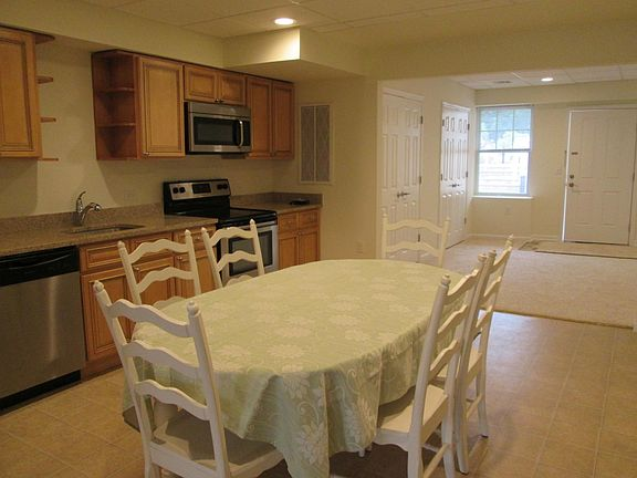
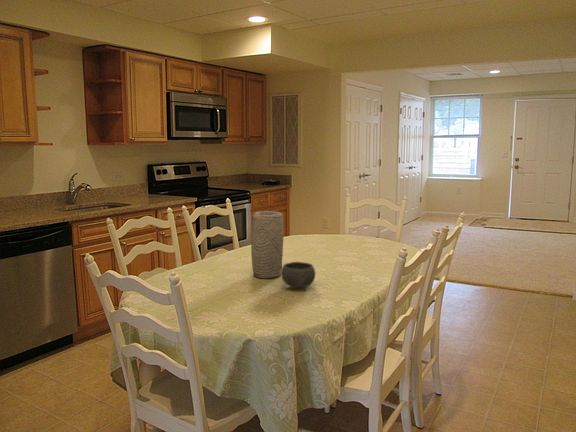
+ bowl (298, 276)
+ vase (267, 244)
